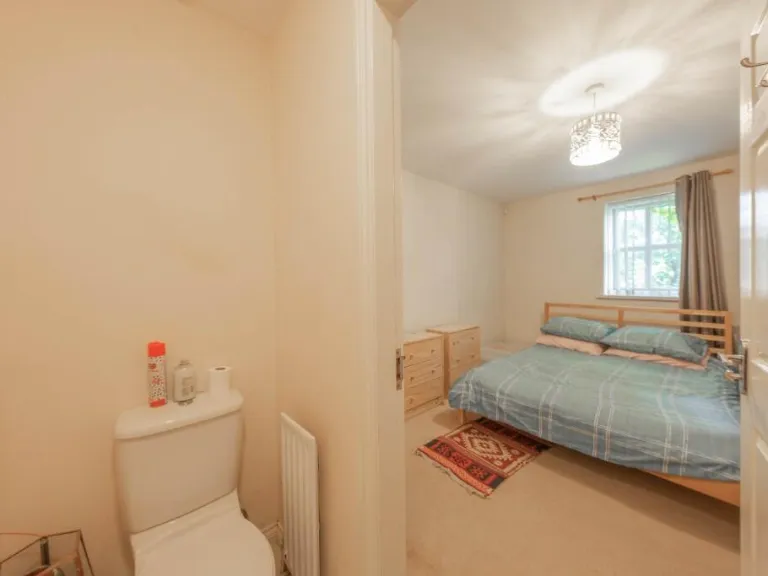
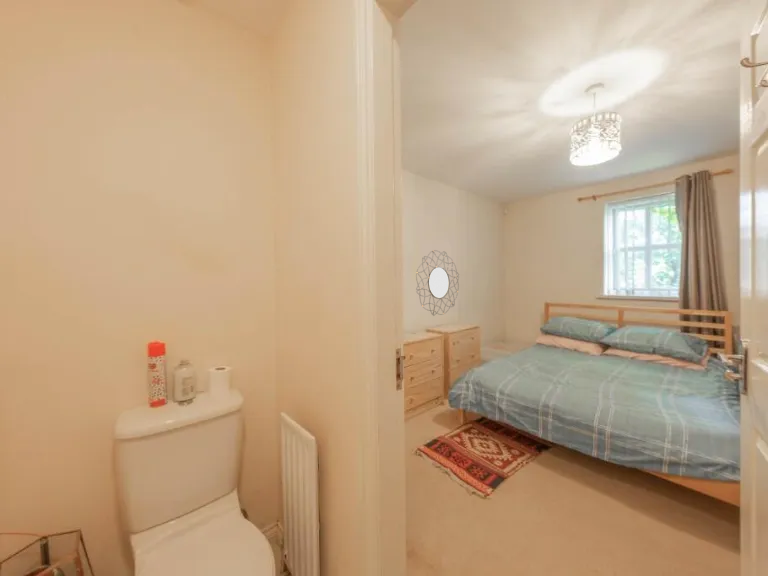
+ home mirror (438, 282)
